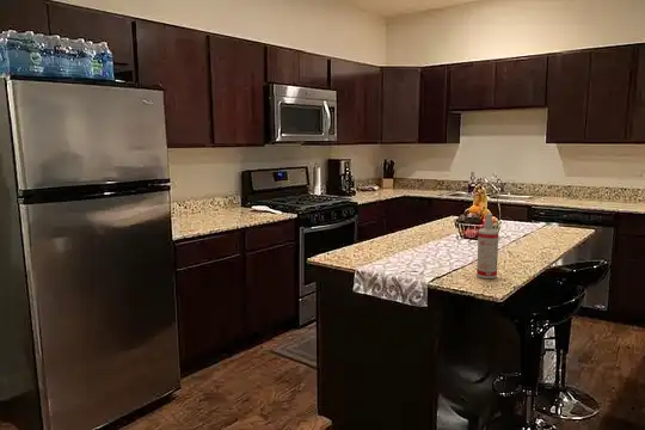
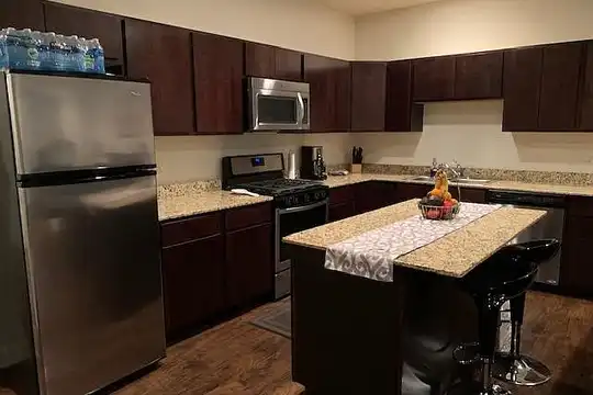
- spray bottle (487, 245)
